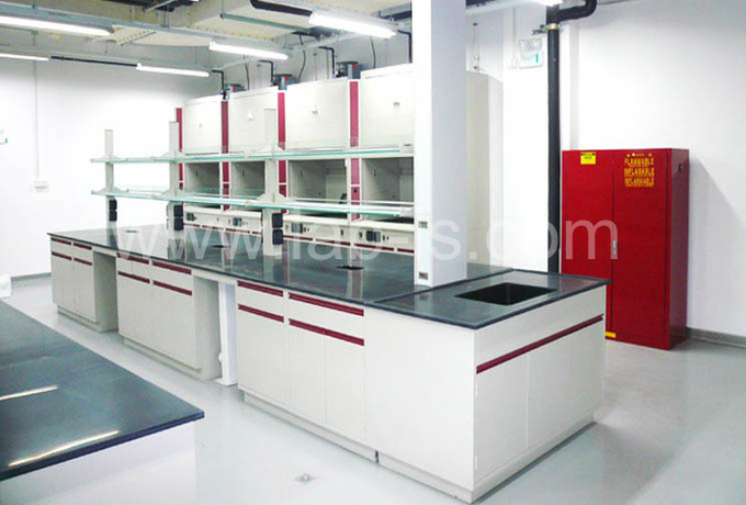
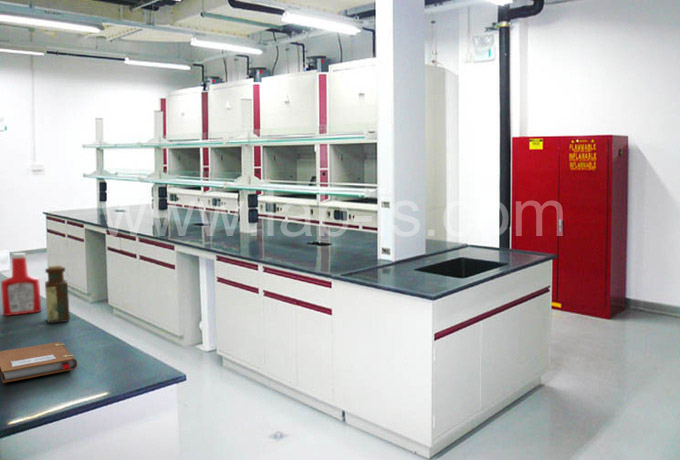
+ soap bottle (20, 283)
+ bottle (56, 293)
+ notebook (36, 360)
